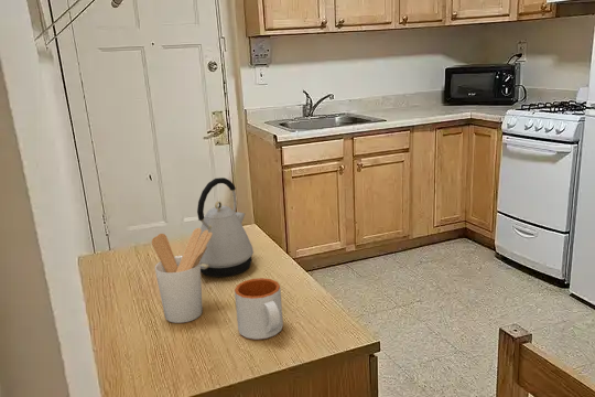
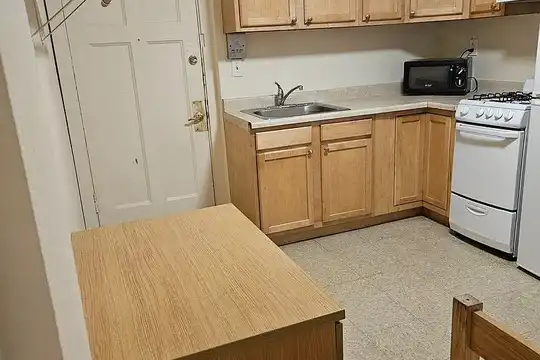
- kettle (221, 224)
- mug (261, 310)
- utensil holder (187, 272)
